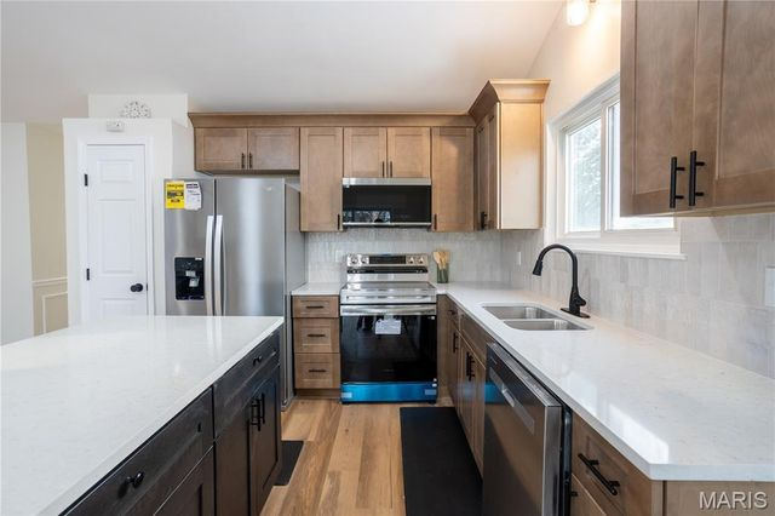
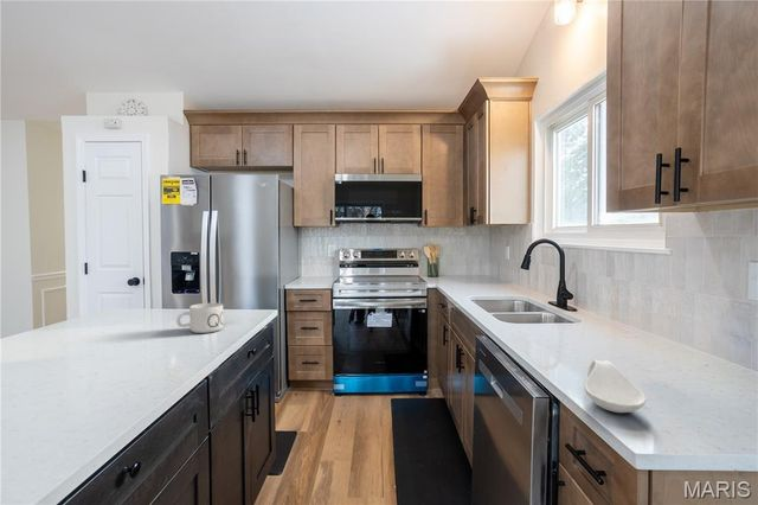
+ mug (200, 318)
+ spoon rest (606, 382)
